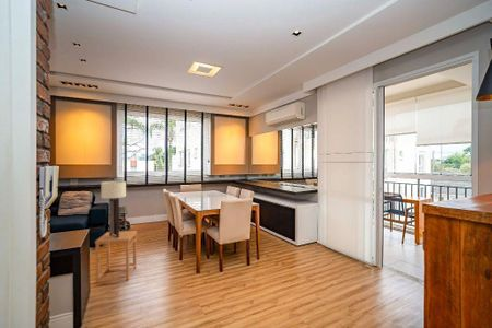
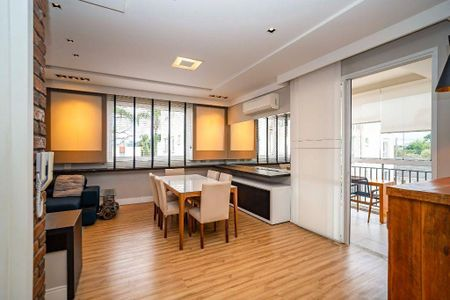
- wall sconce (114, 209)
- side table (109, 255)
